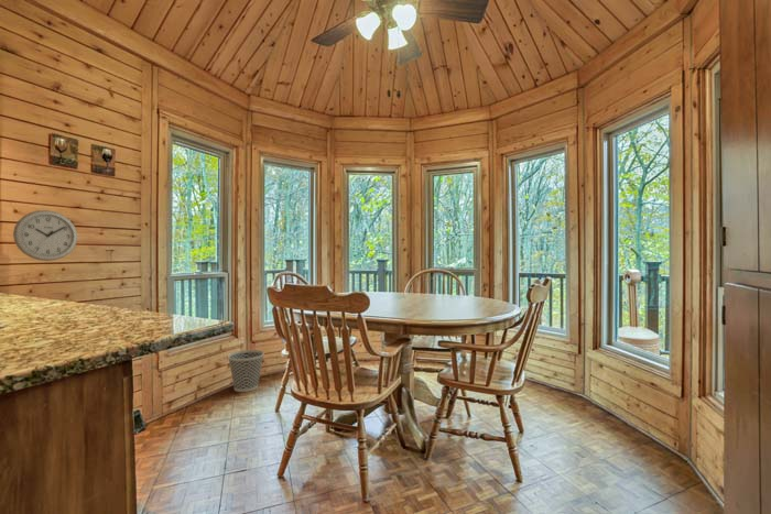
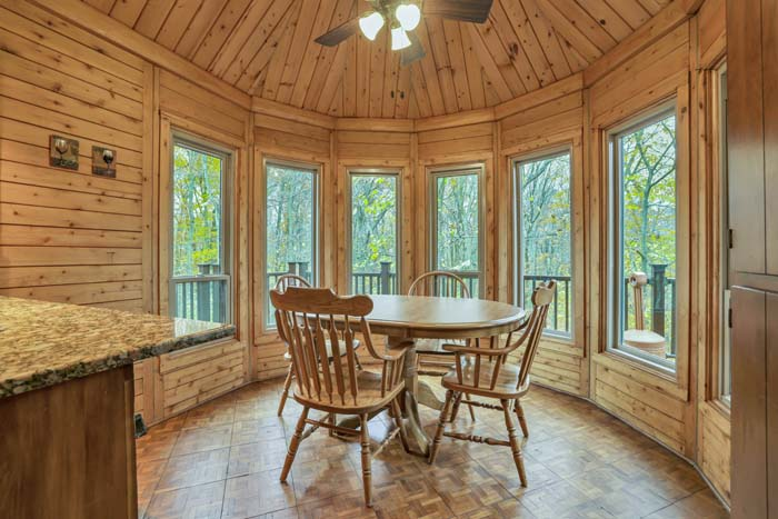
- wall clock (47, 236)
- wastebasket (246, 371)
